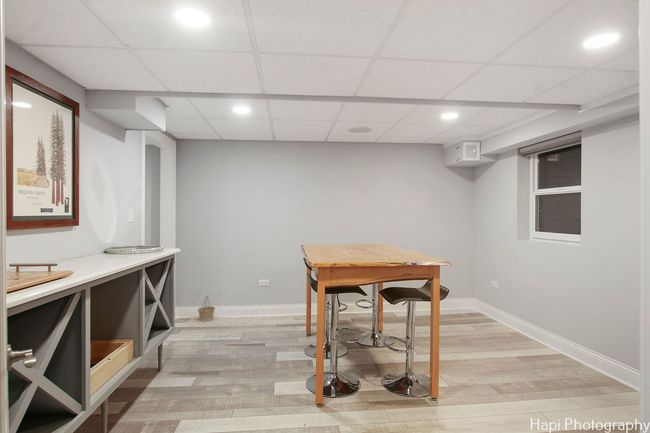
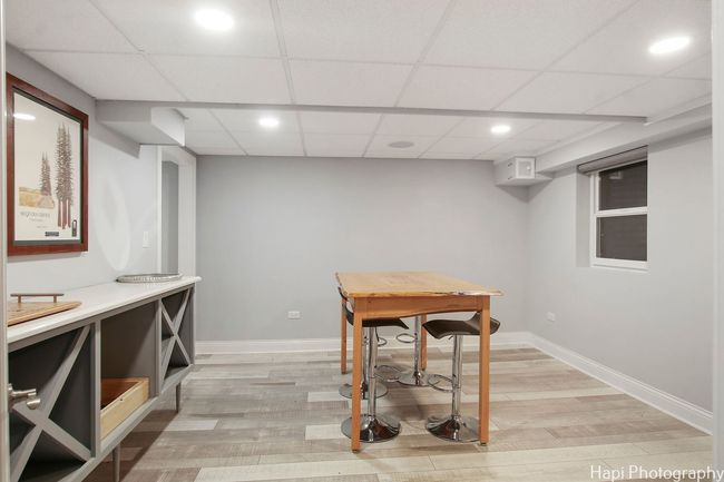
- basket (206, 307)
